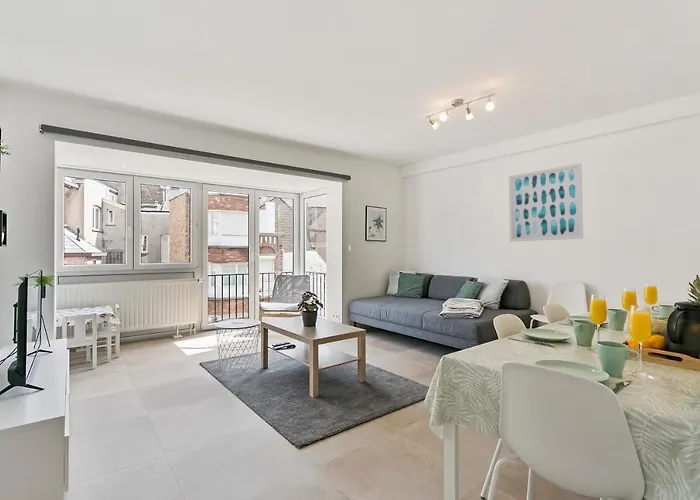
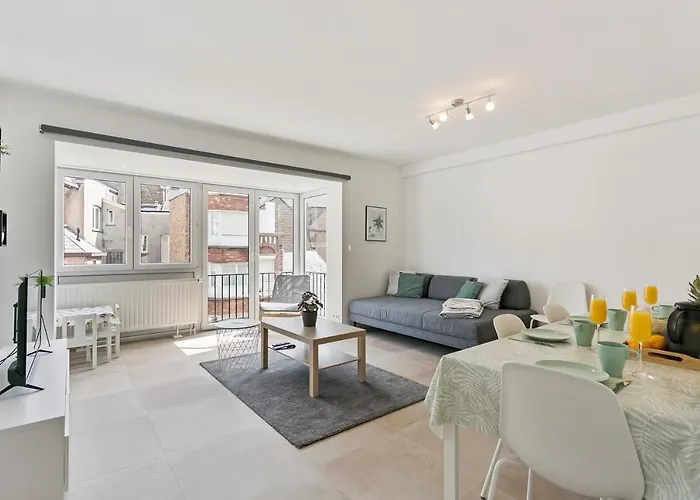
- wall art (543, 205)
